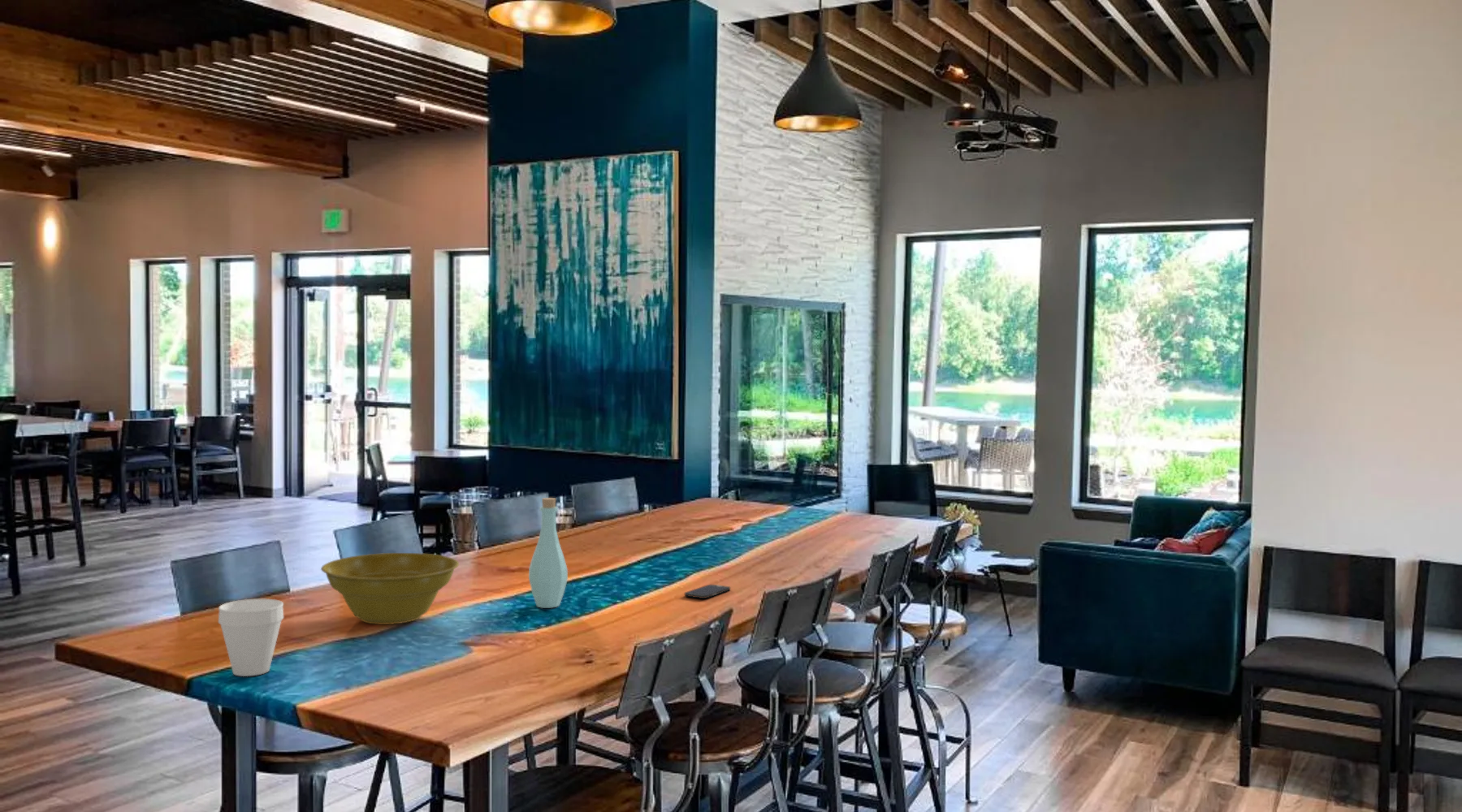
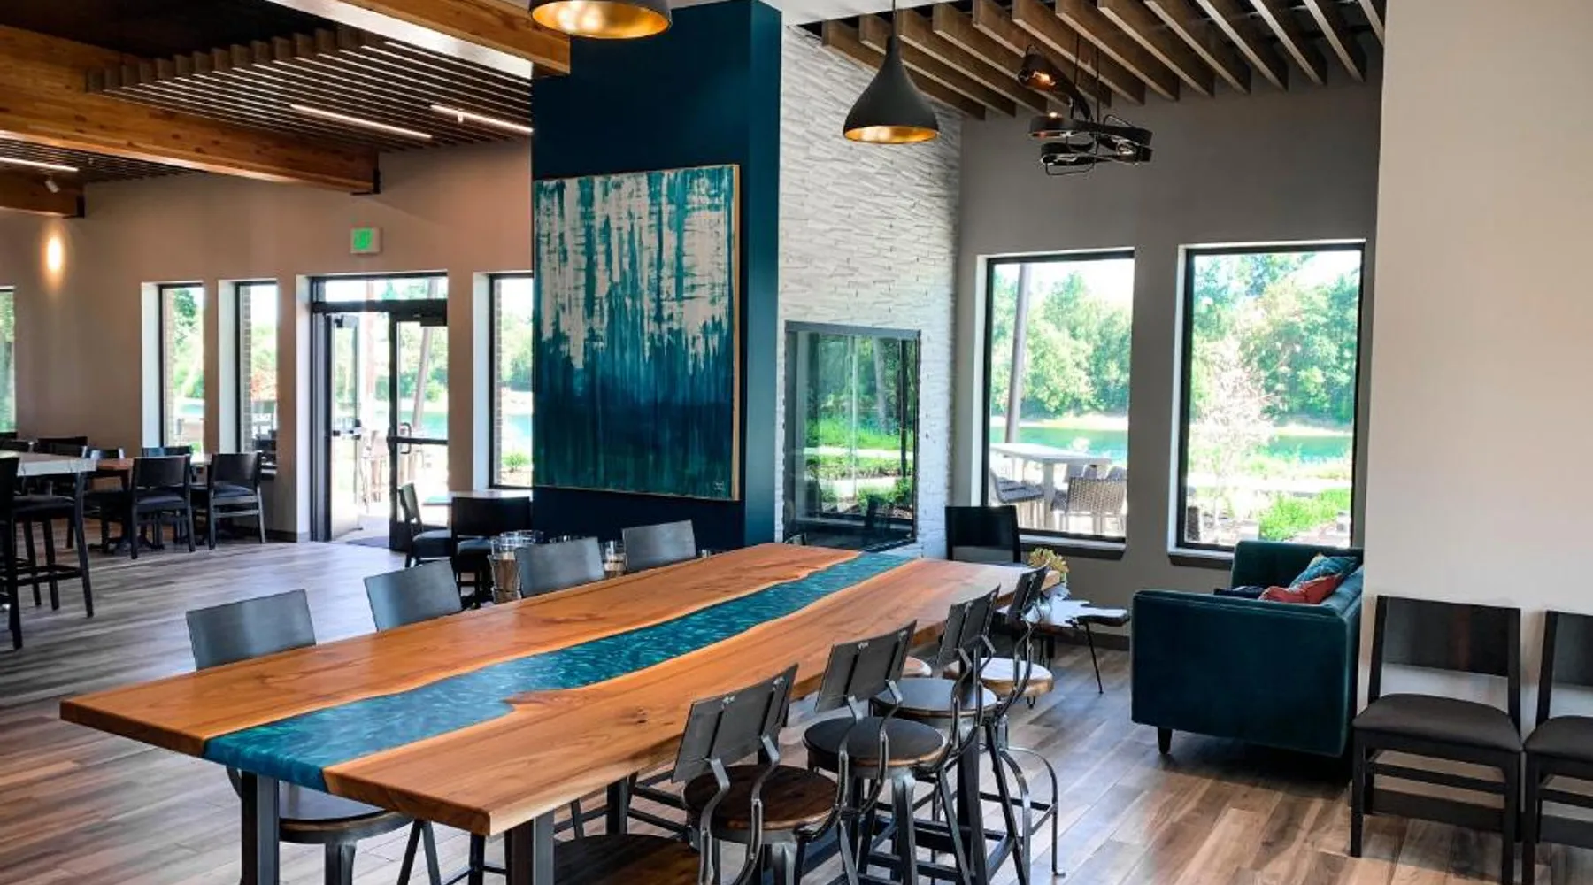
- smartphone (707, 590)
- planter bowl (391, 591)
- cup (251, 637)
- bottle (548, 551)
